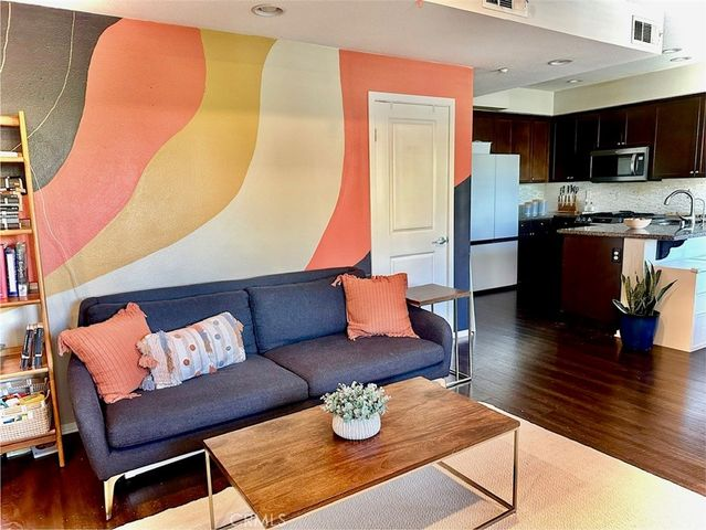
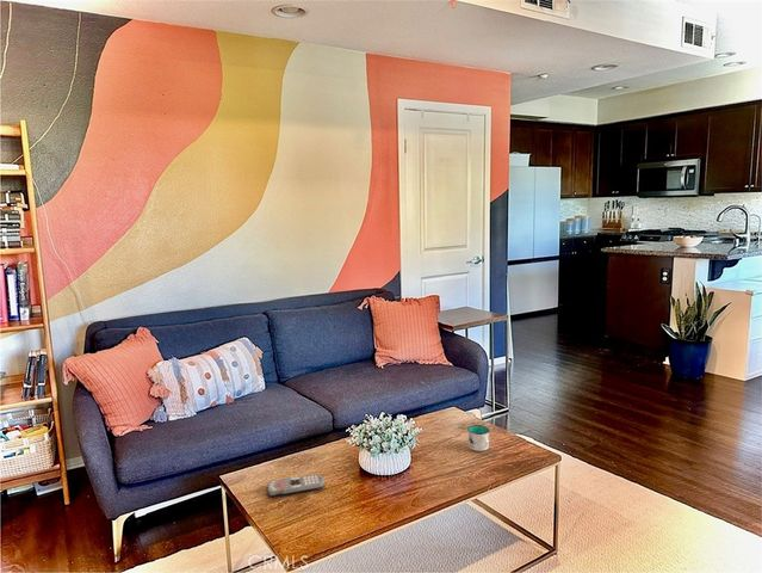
+ mug (479, 438)
+ remote control (296, 485)
